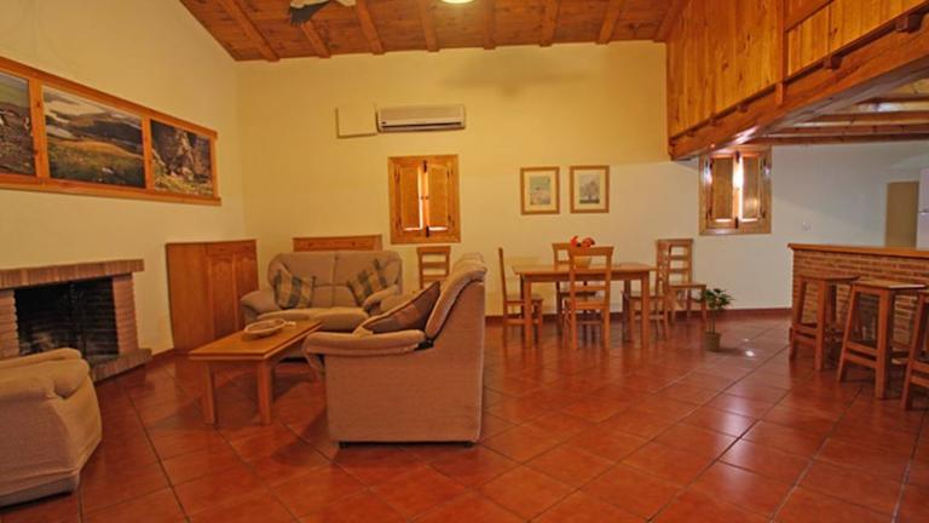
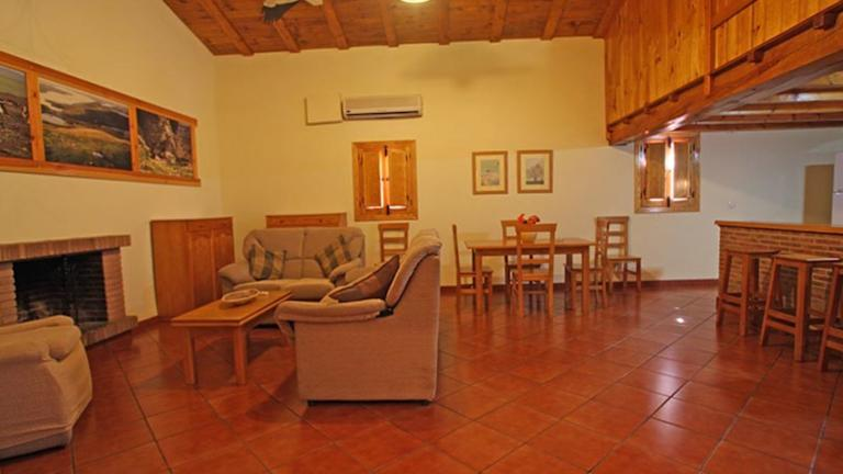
- potted plant (714, 317)
